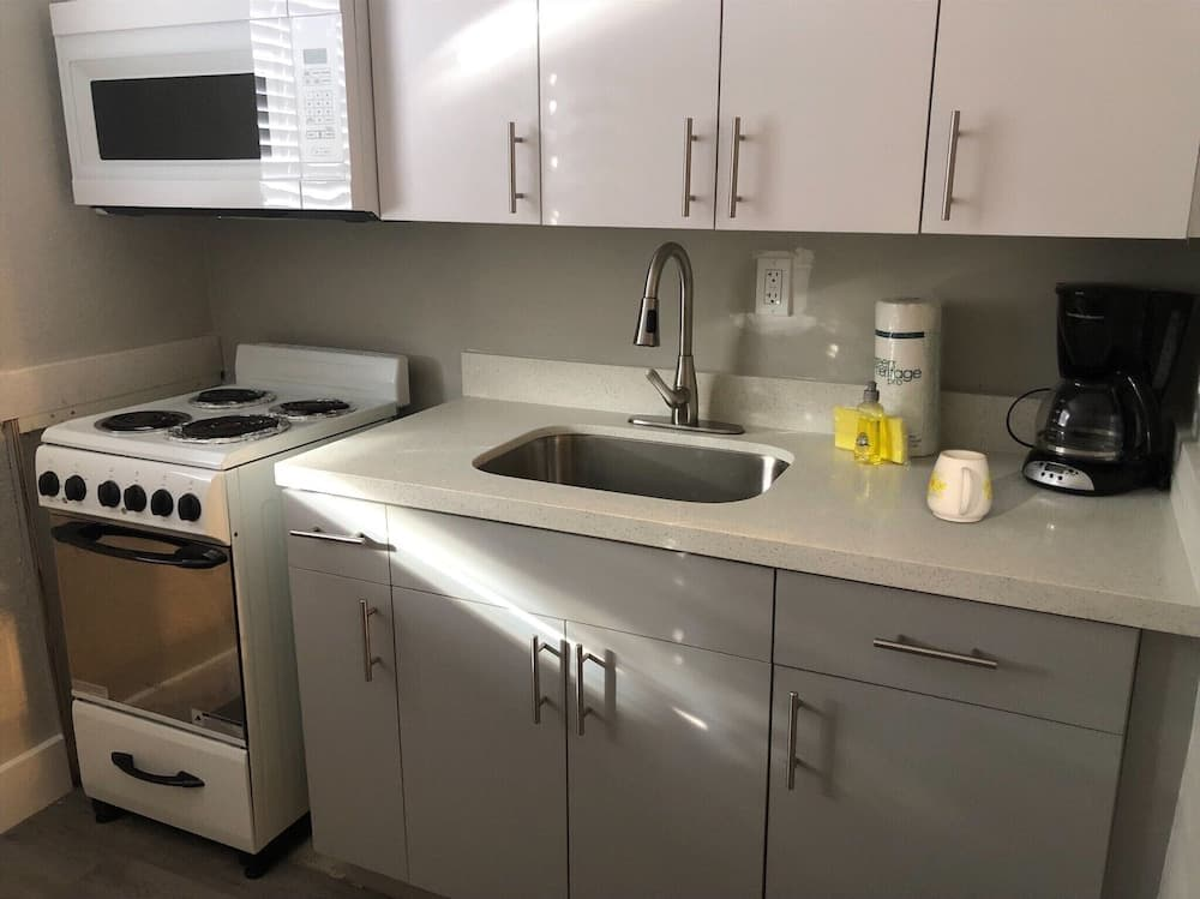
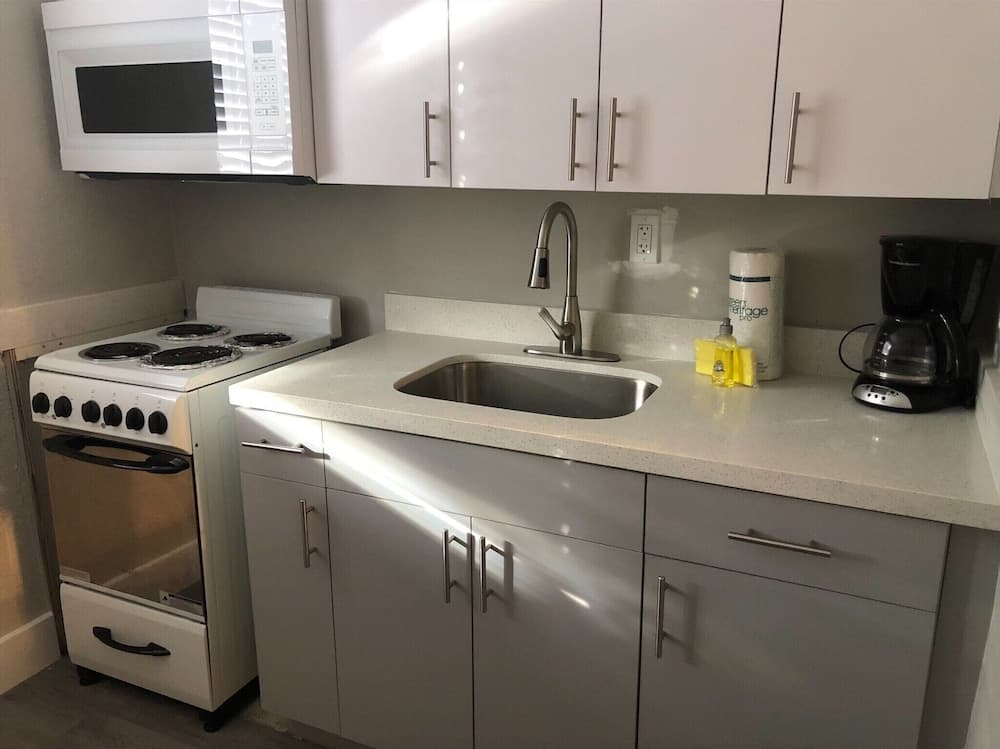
- mug (961, 487)
